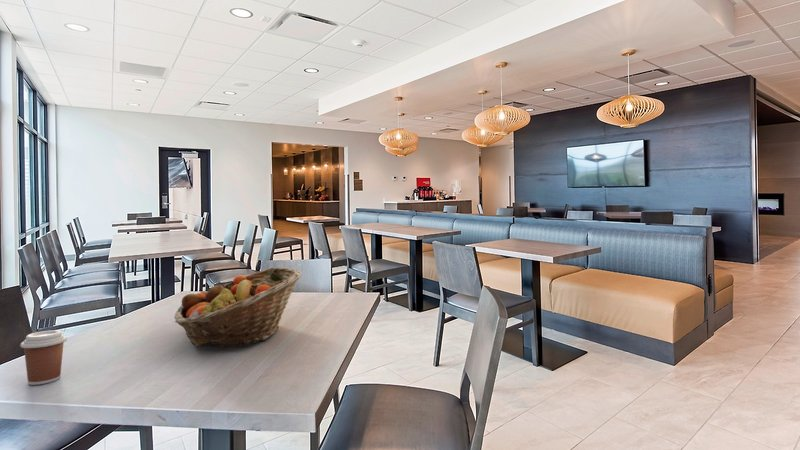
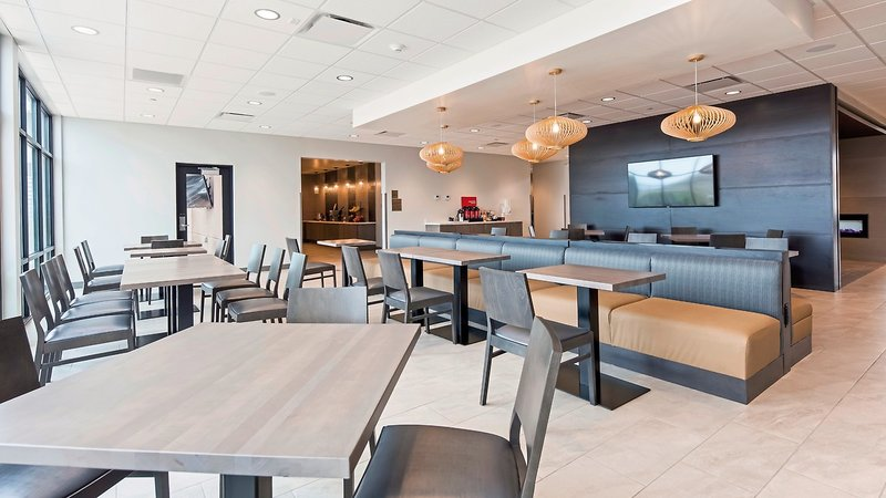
- coffee cup (44, 356)
- fruit basket (240, 302)
